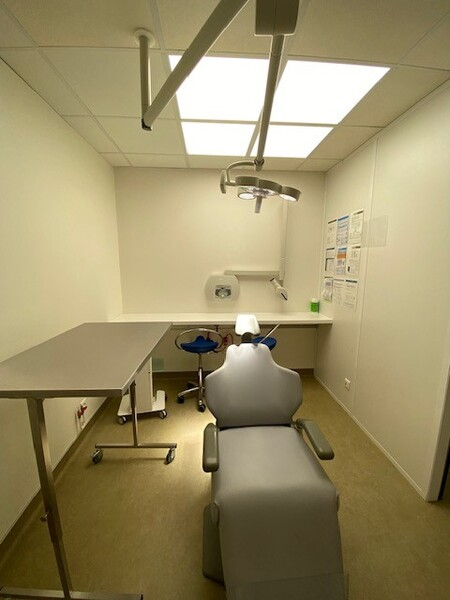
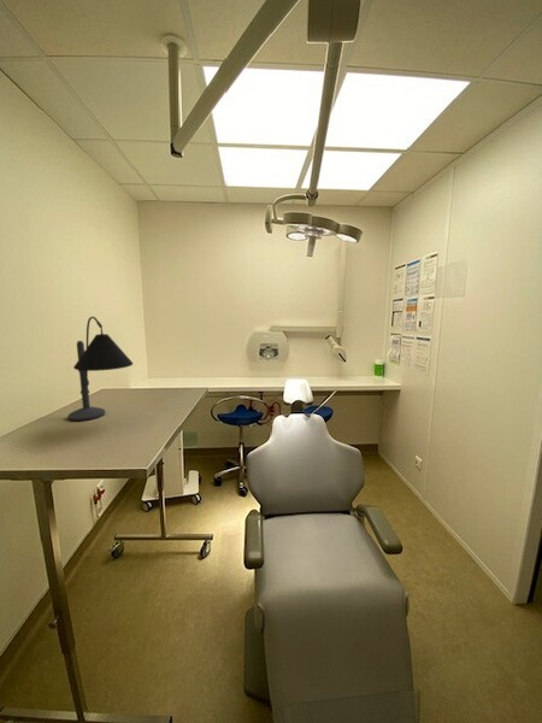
+ desk lamp (94, 370)
